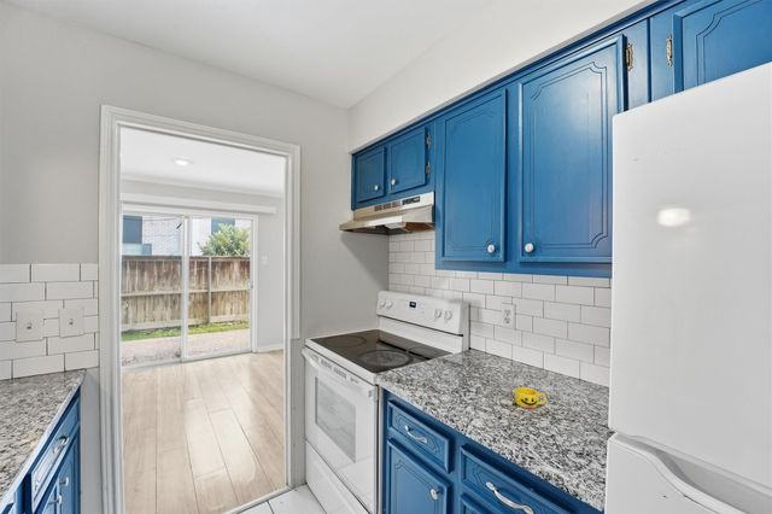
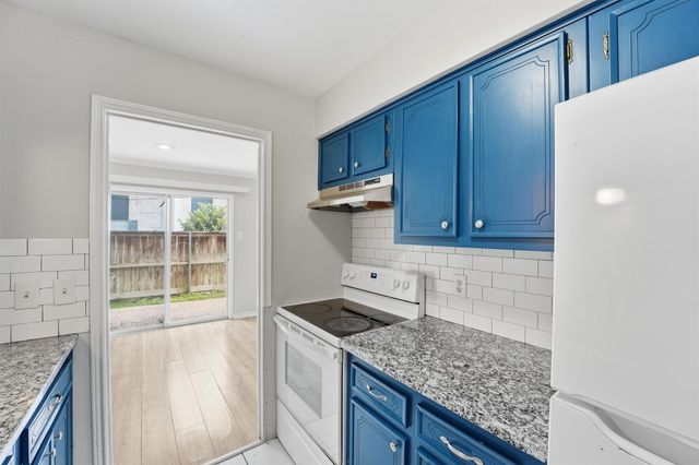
- cup (530, 398)
